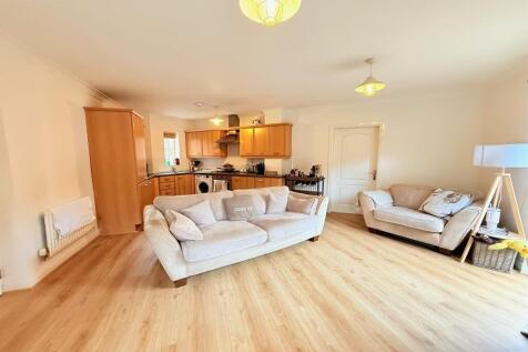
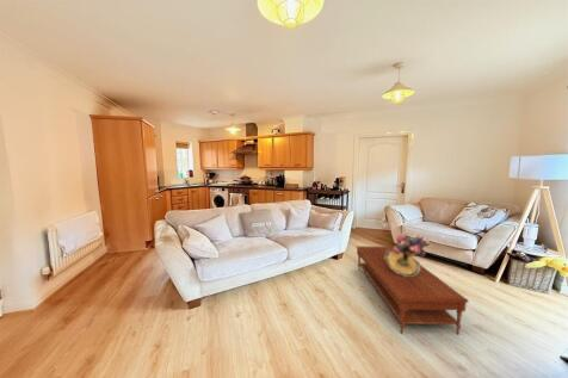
+ bouquet (405, 250)
+ coffee table (397, 280)
